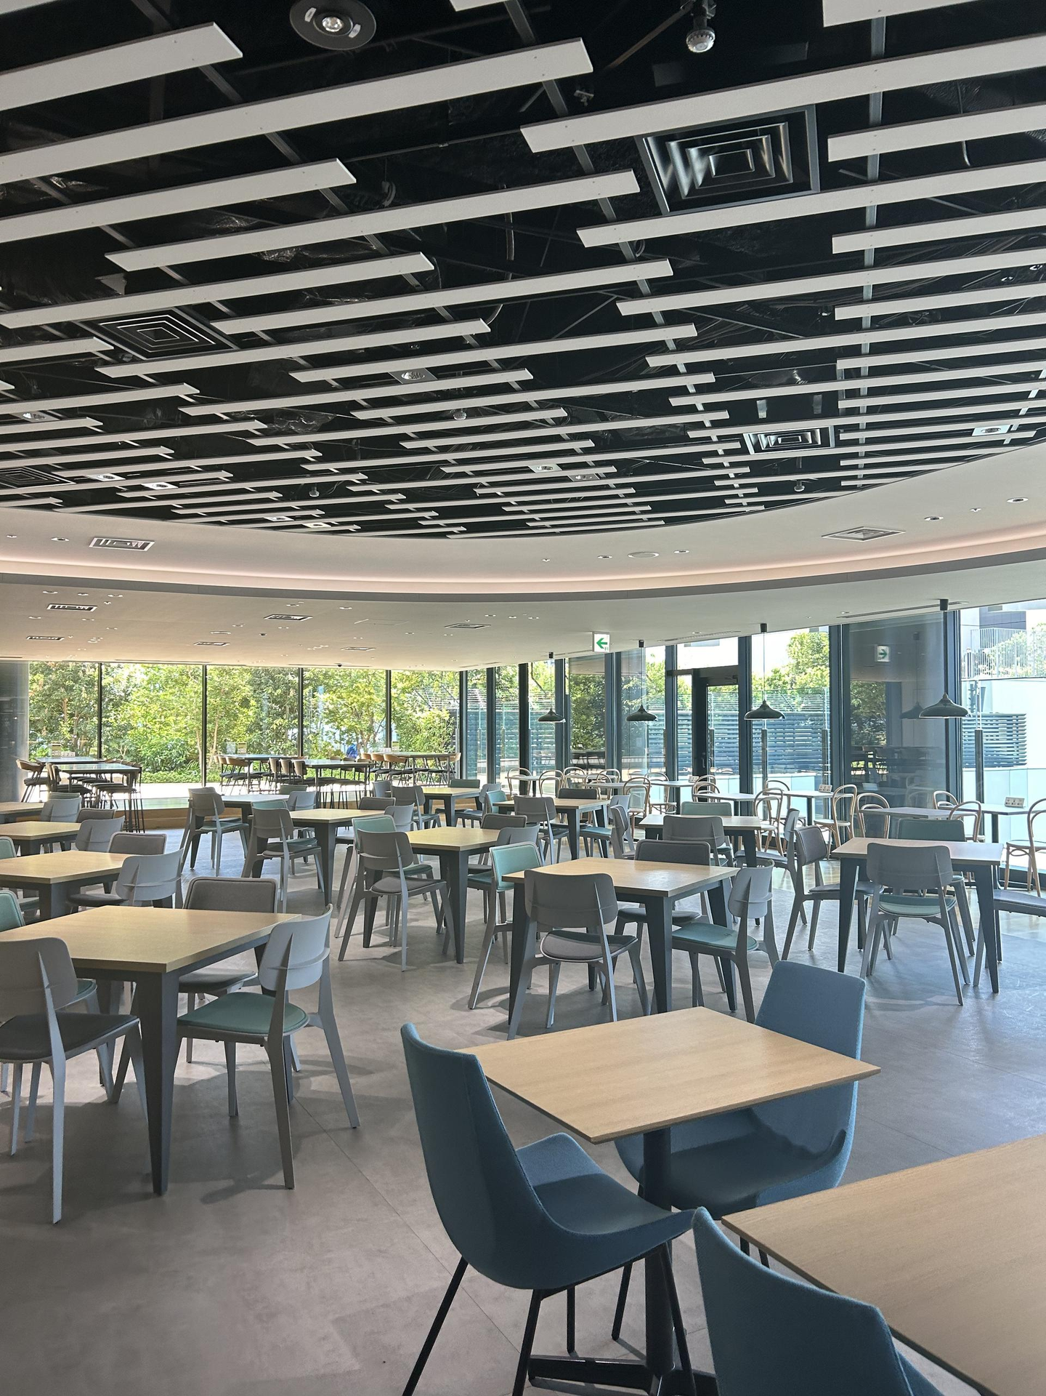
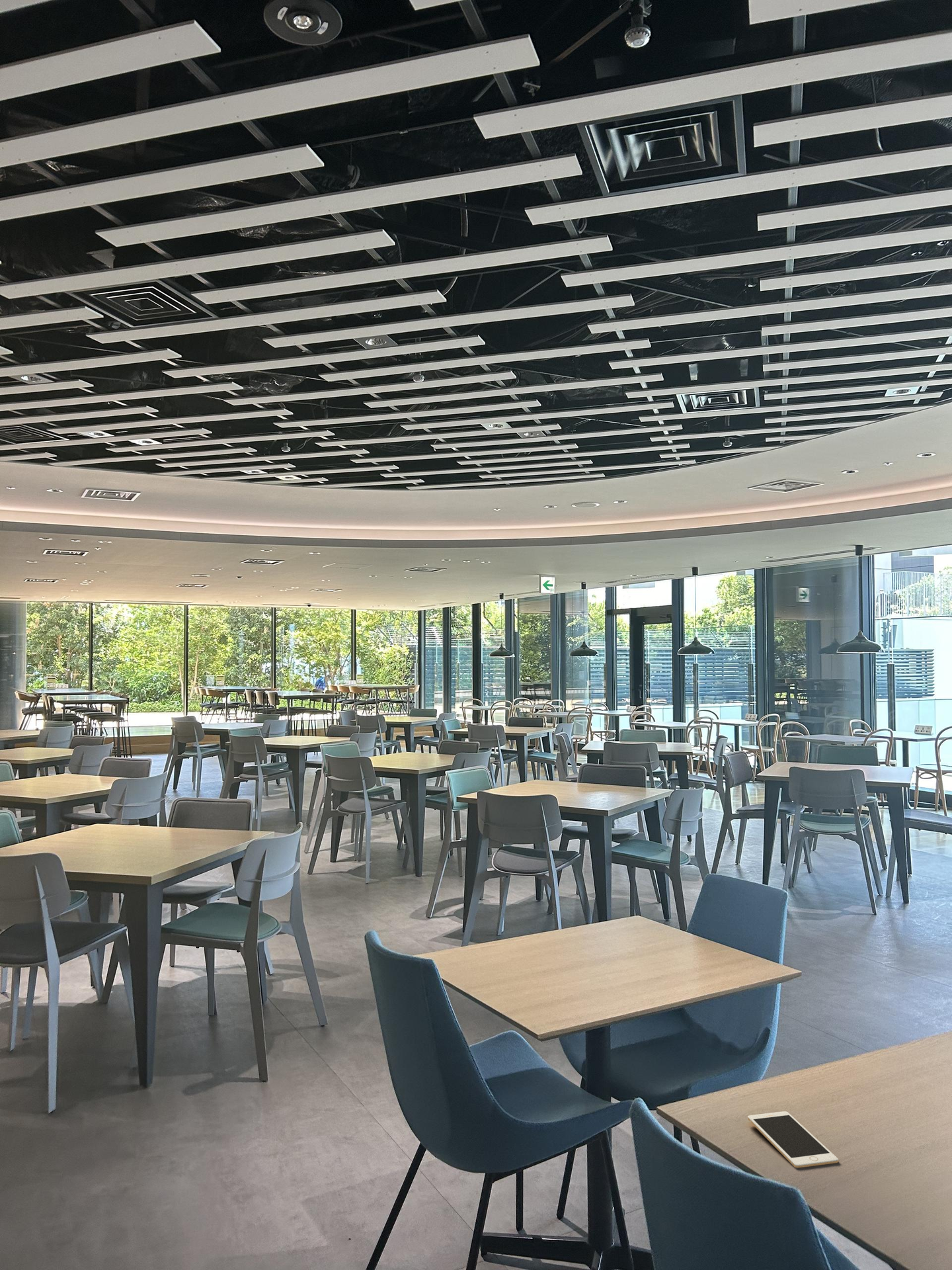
+ cell phone (791, 1138)
